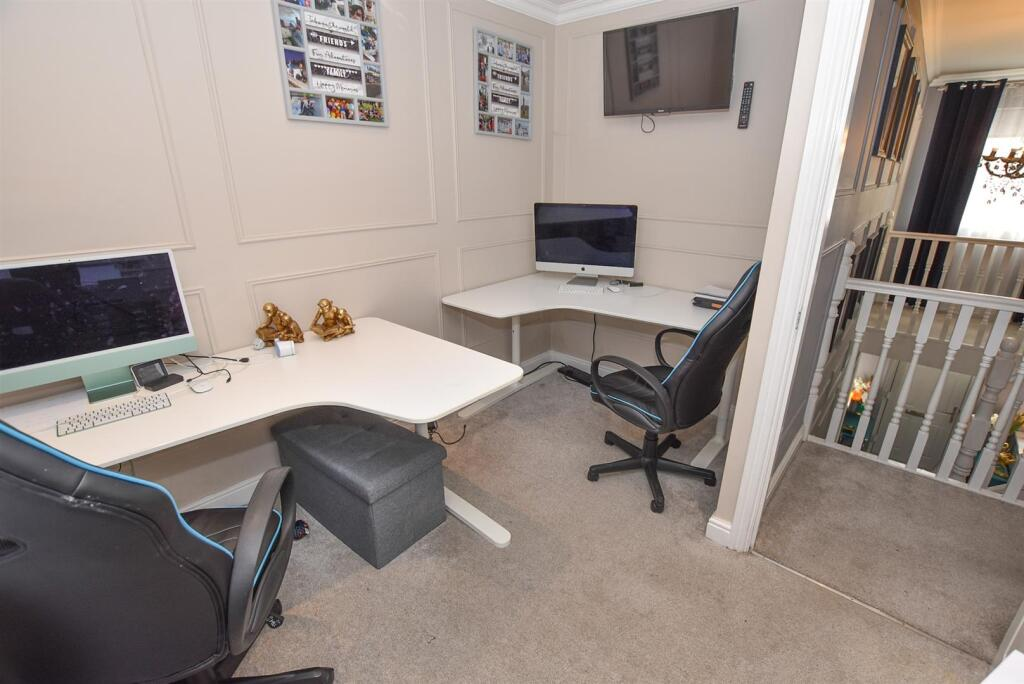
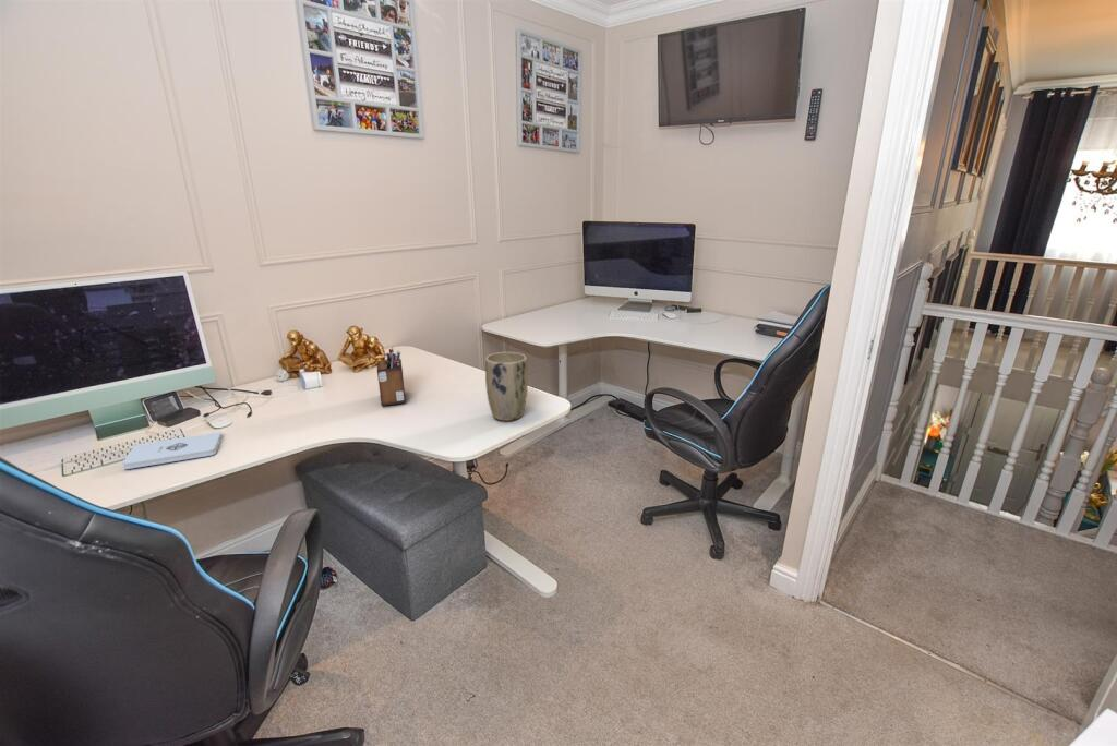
+ desk organizer (391, 374)
+ plant pot (506, 386)
+ notepad (175, 449)
